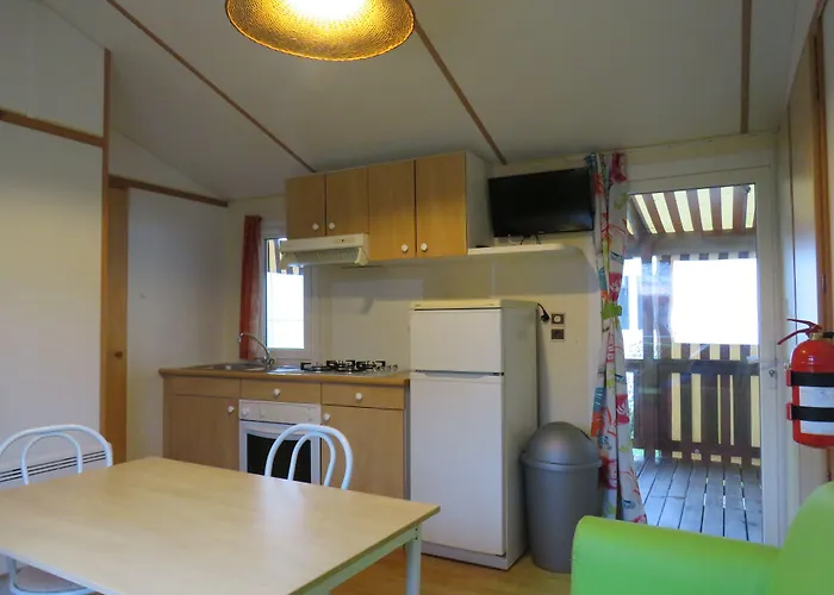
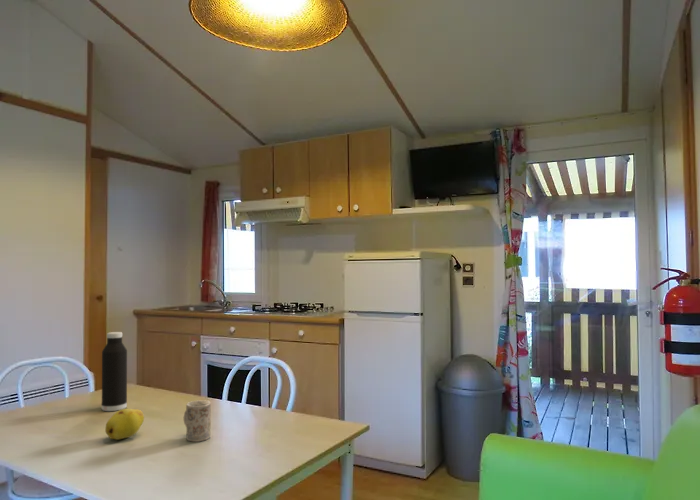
+ water bottle (114, 370)
+ mug (196, 419)
+ fruit (126, 422)
